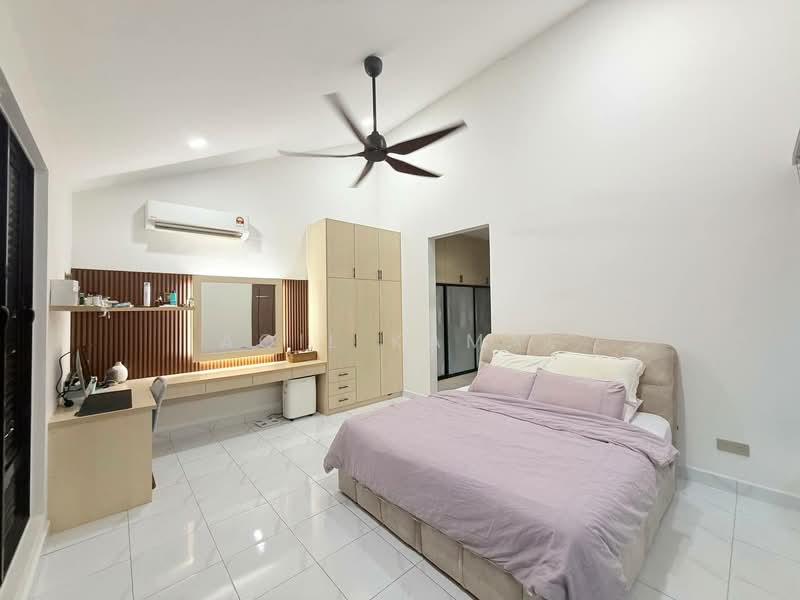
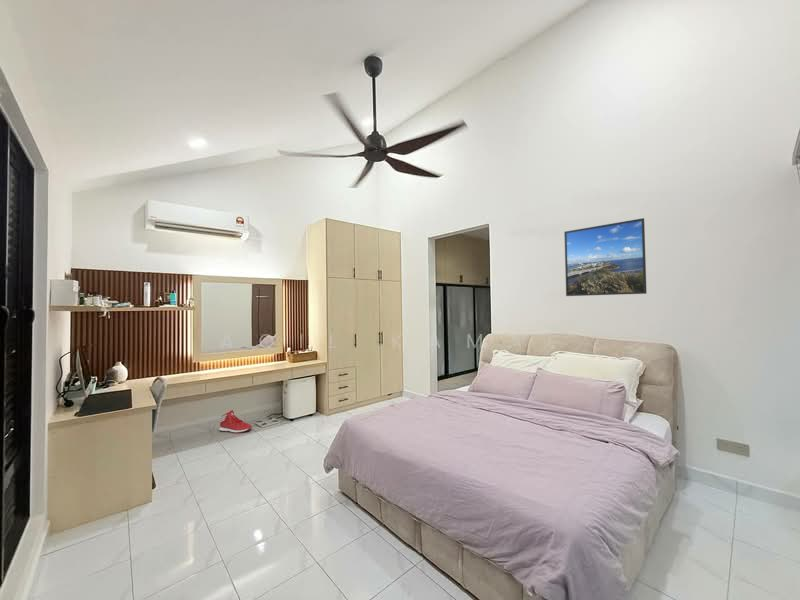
+ sneaker (235, 420)
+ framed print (602, 260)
